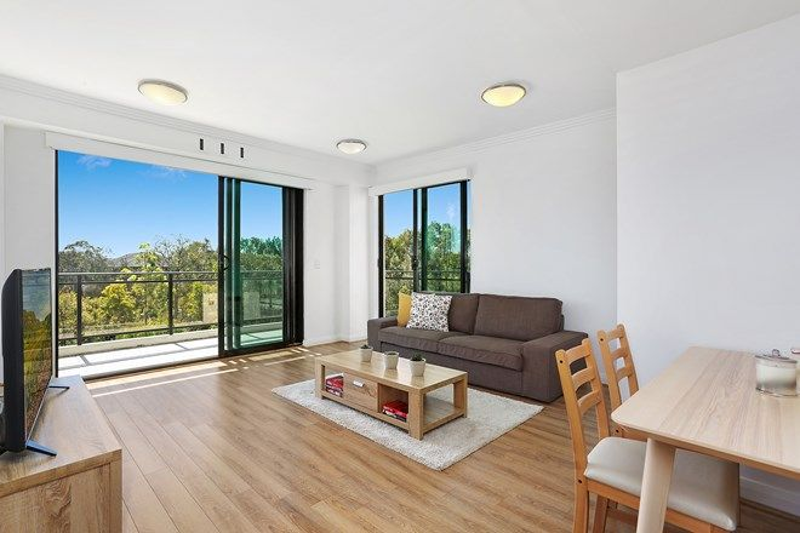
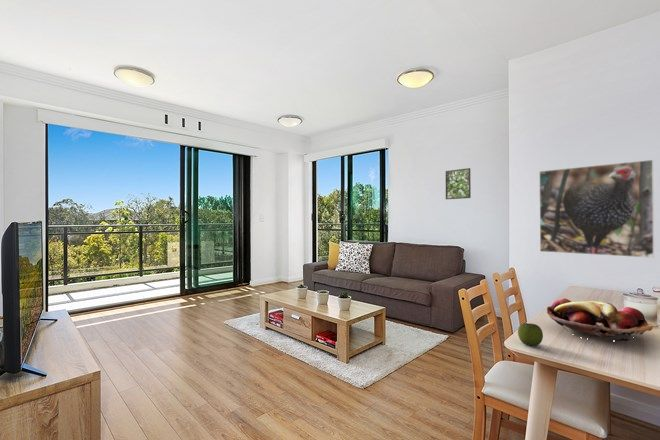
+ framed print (457, 184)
+ fruit basket (596, 317)
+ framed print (591, 210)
+ apple (530, 333)
